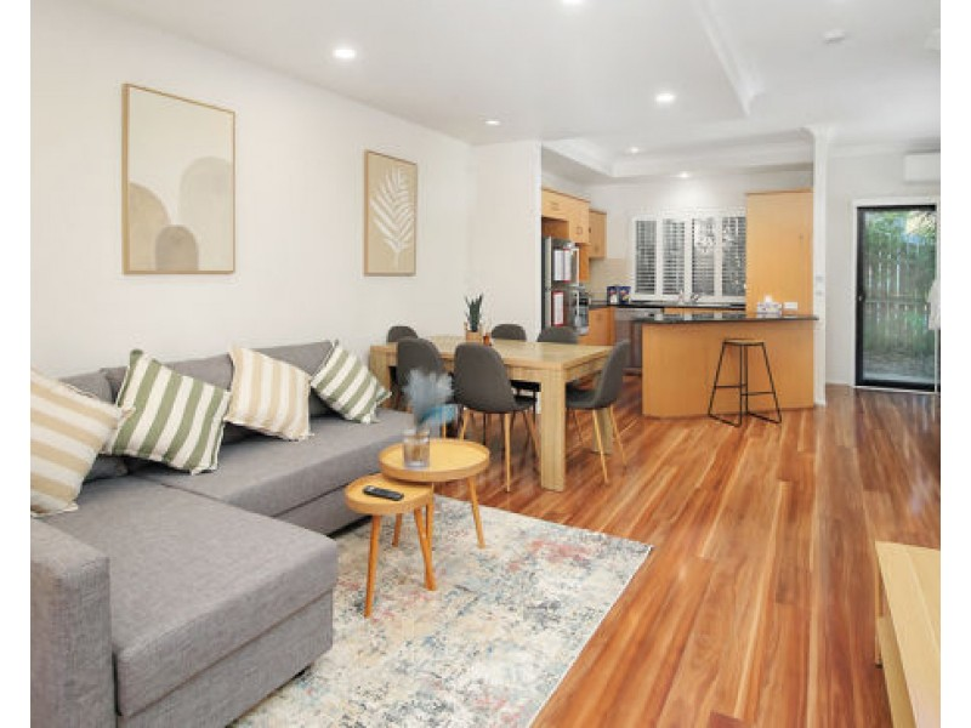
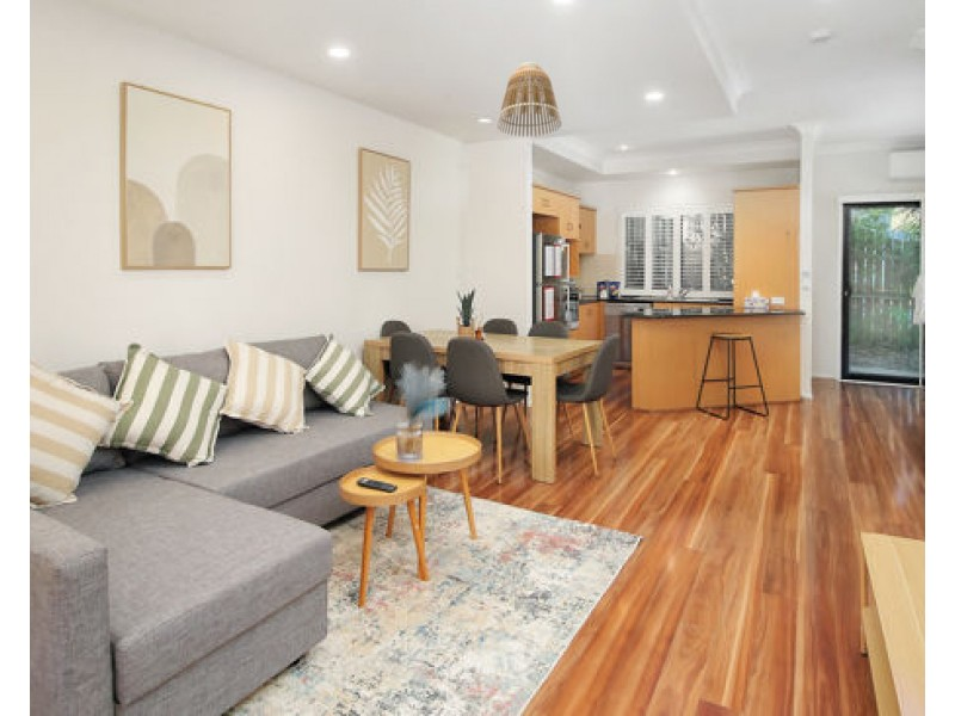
+ lamp shade (528, 95)
